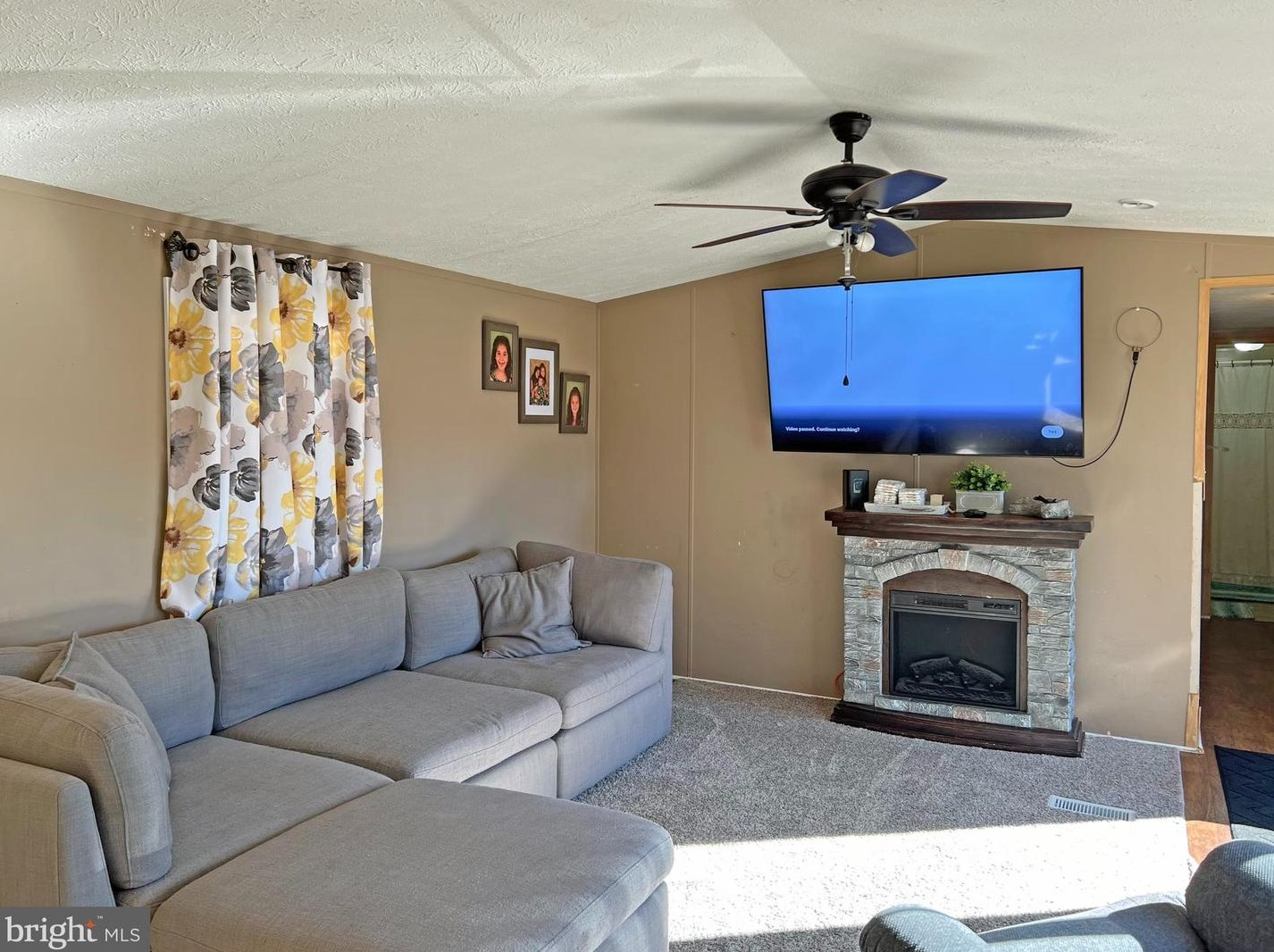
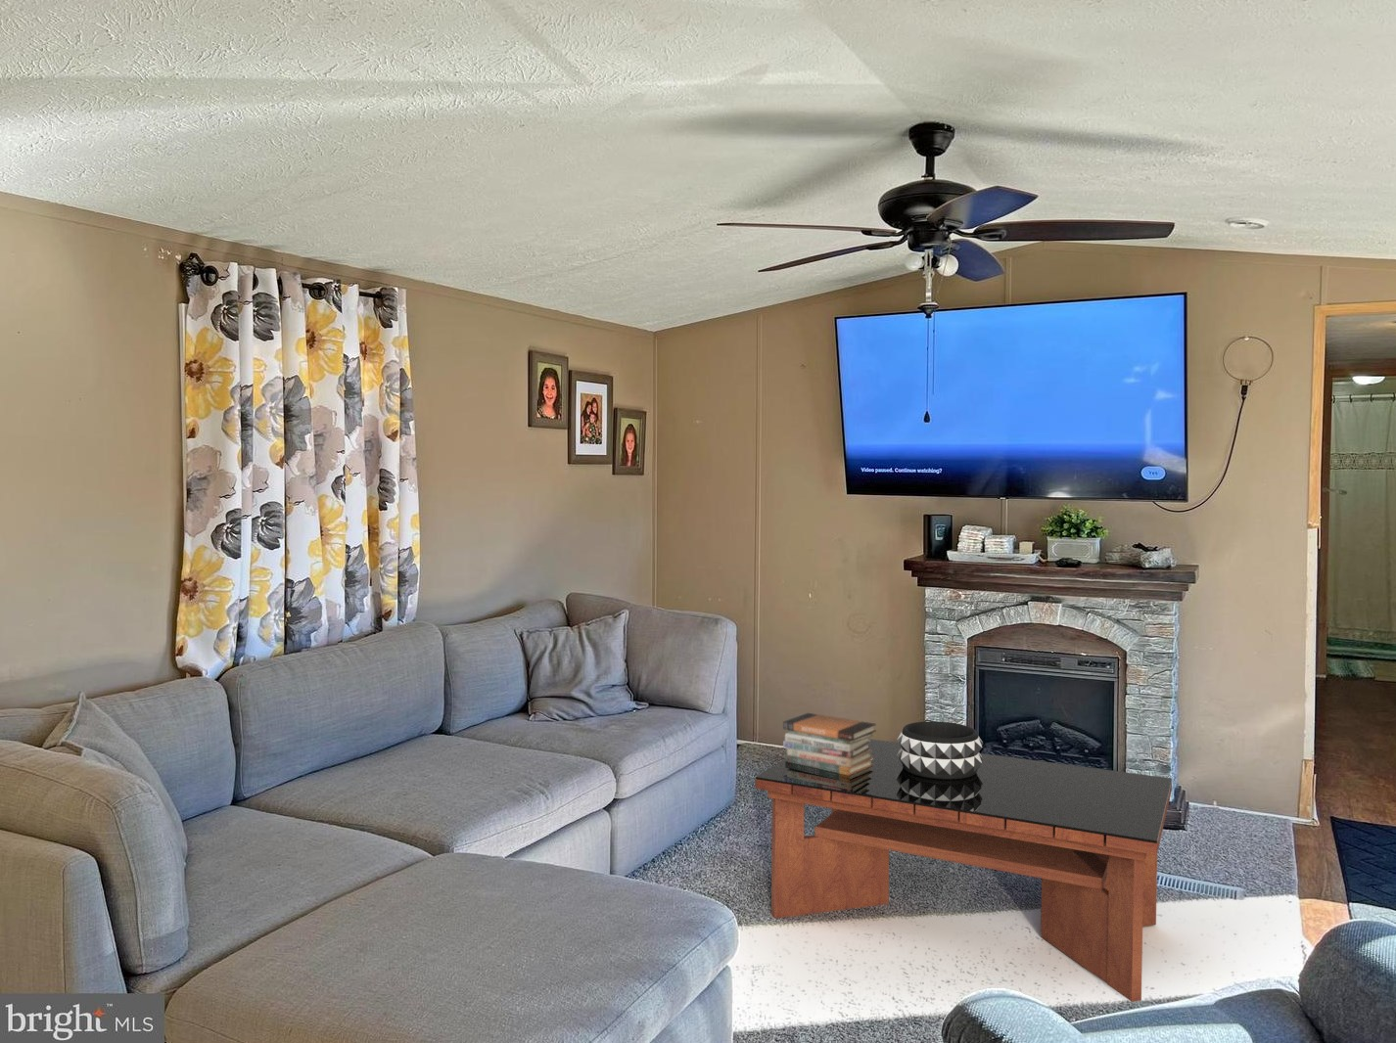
+ decorative bowl (939, 748)
+ coffee table (962, 848)
+ book stack (828, 742)
